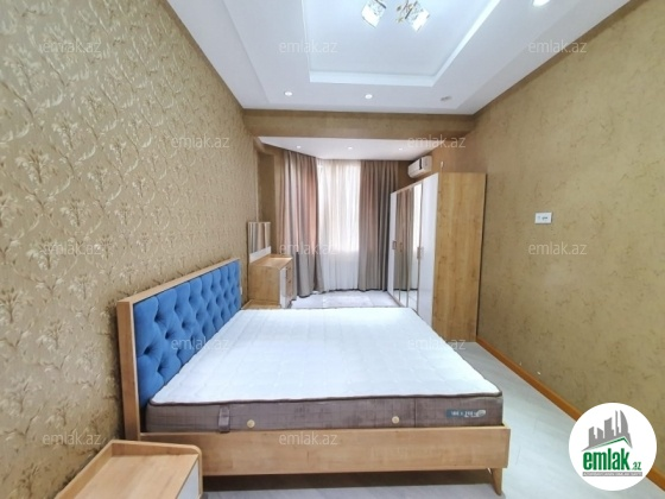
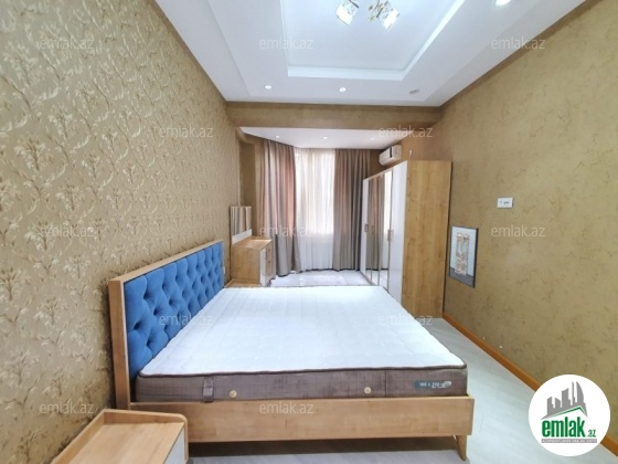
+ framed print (461, 254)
